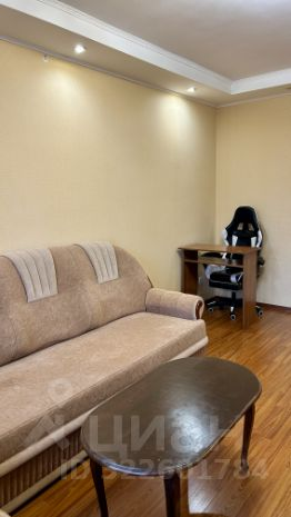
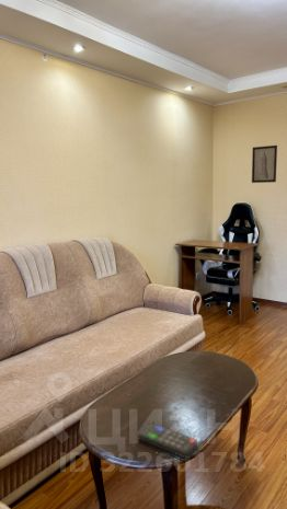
+ remote control (167, 439)
+ wall art (264, 164)
